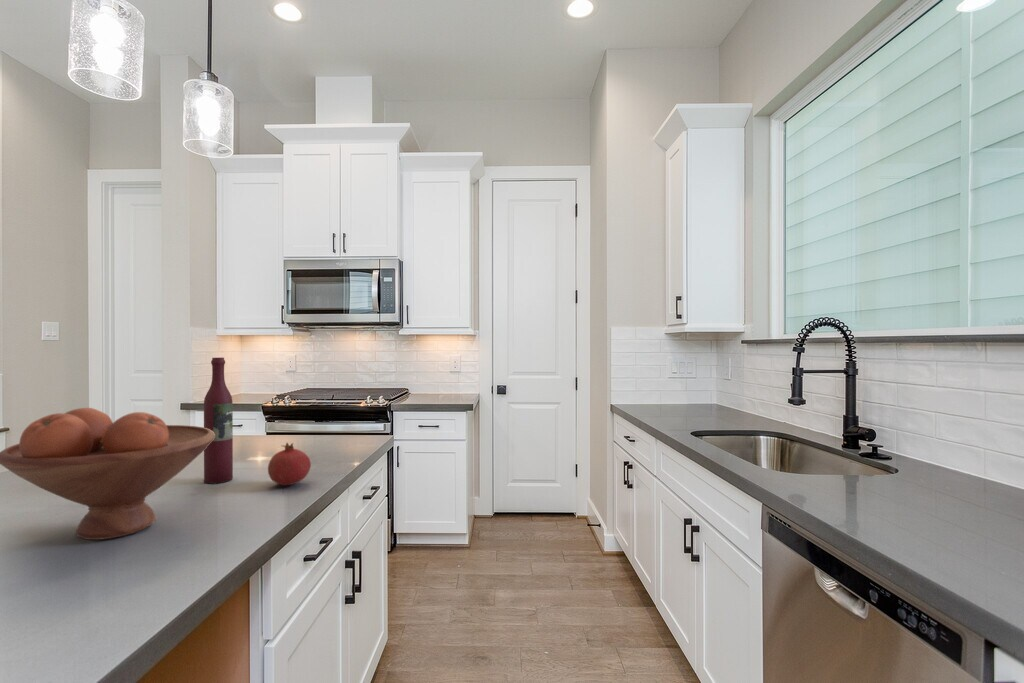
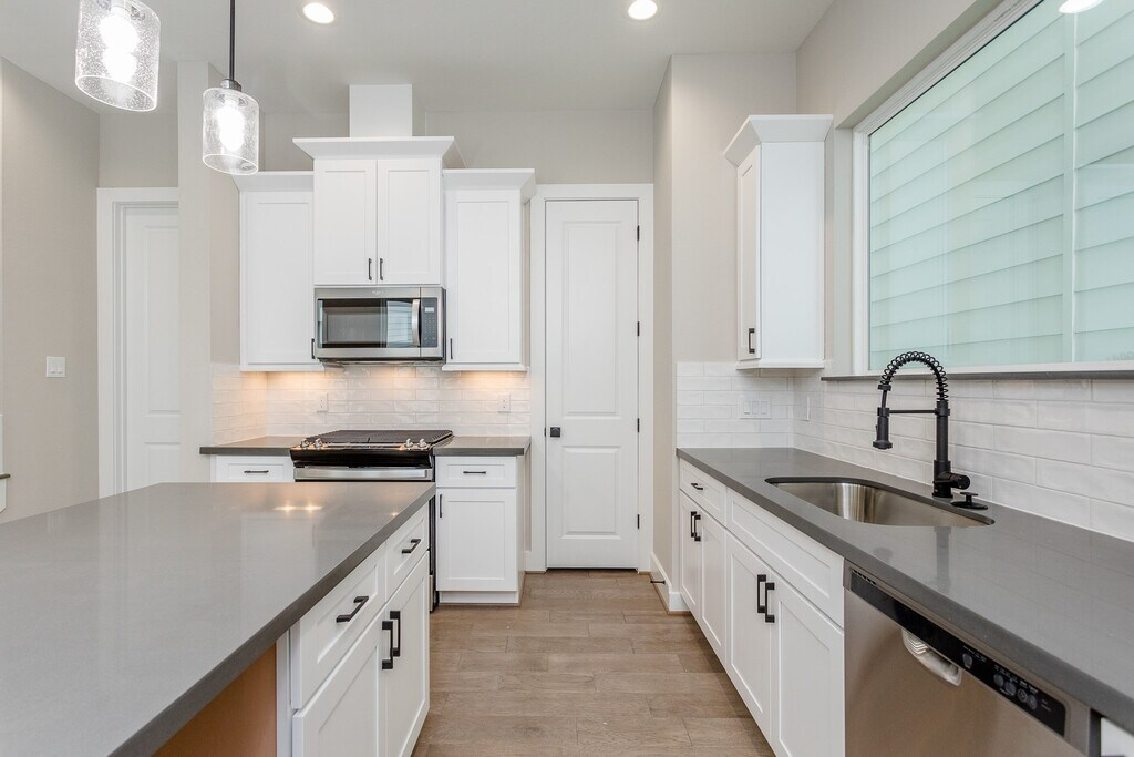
- fruit (289, 463)
- wine bottle (218, 418)
- fruit bowl (117, 467)
